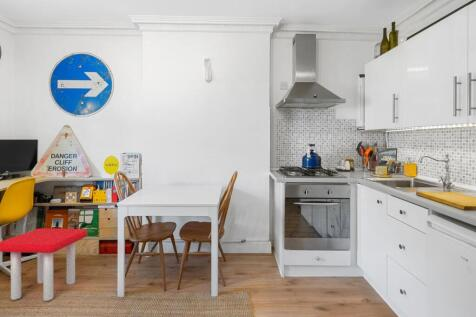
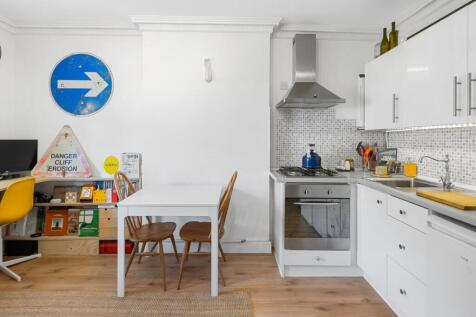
- stool (45, 262)
